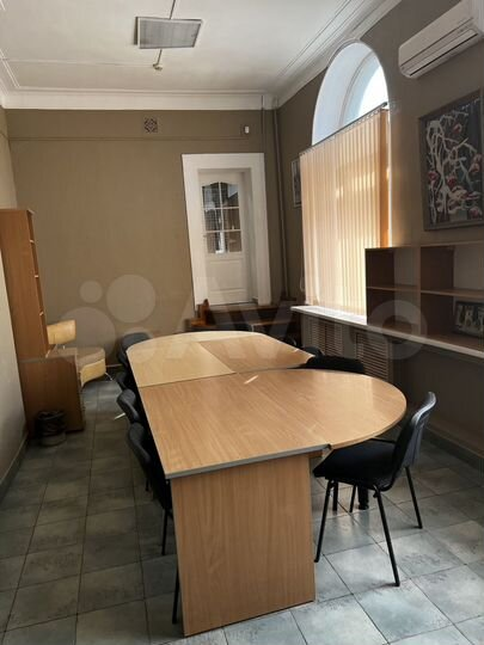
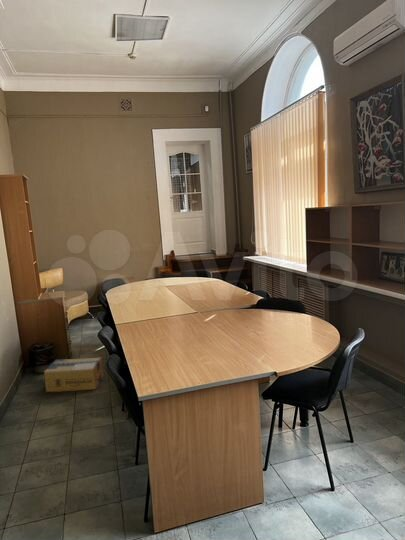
+ cardboard box (75, 373)
